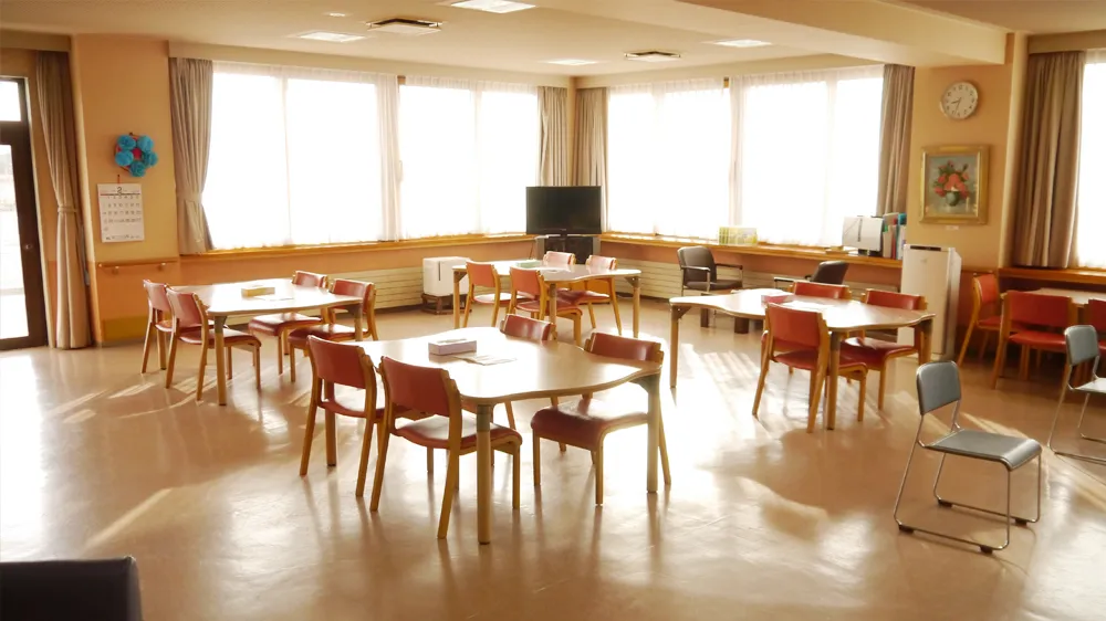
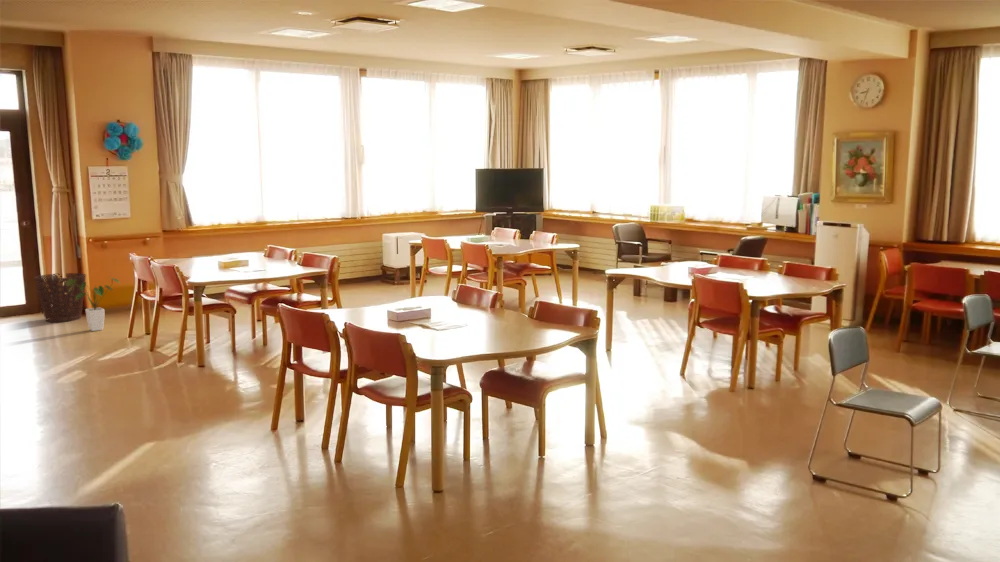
+ basket (61, 297)
+ house plant (92, 303)
